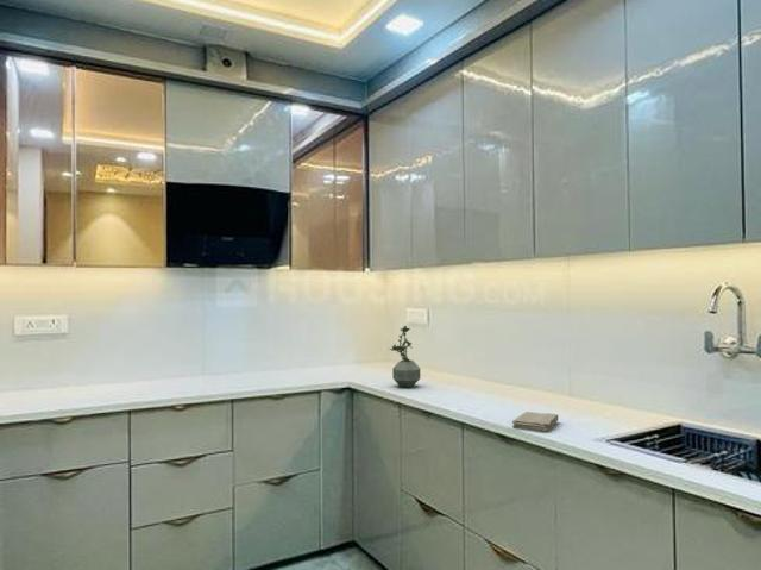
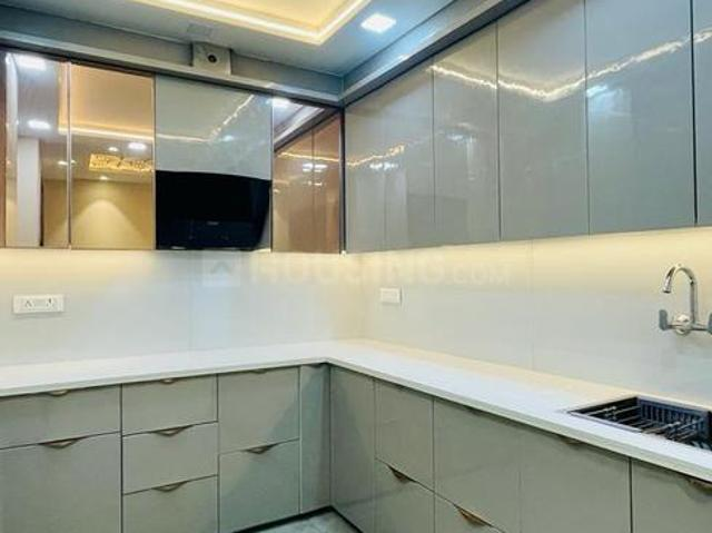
- washcloth (535, 420)
- potted plant (404, 356)
